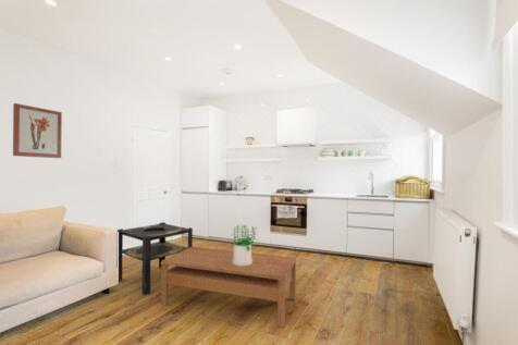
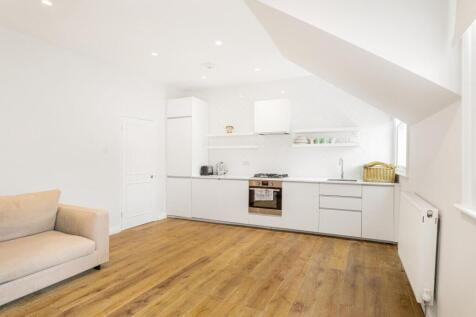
- wall art (38, 132)
- potted plant (244, 243)
- coffee table (230, 280)
- side table (155, 254)
